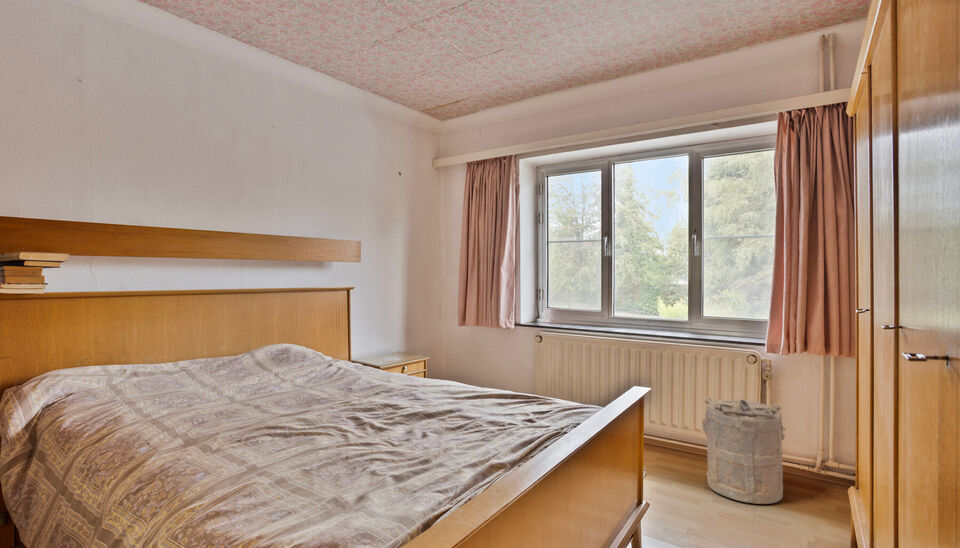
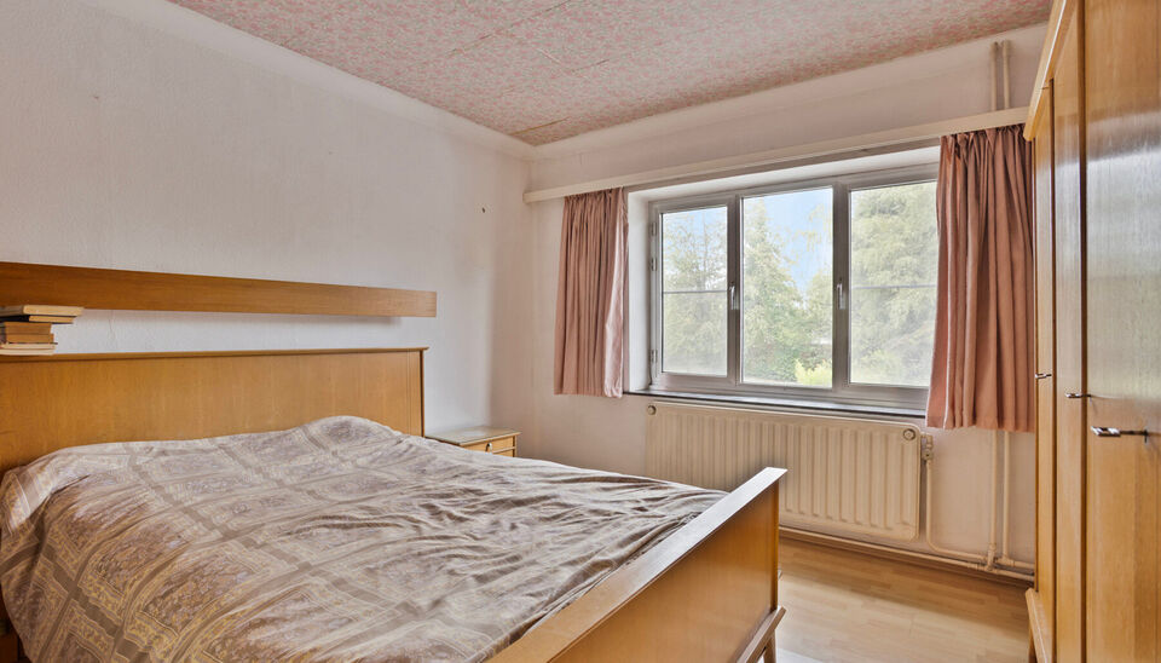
- laundry hamper (740, 443)
